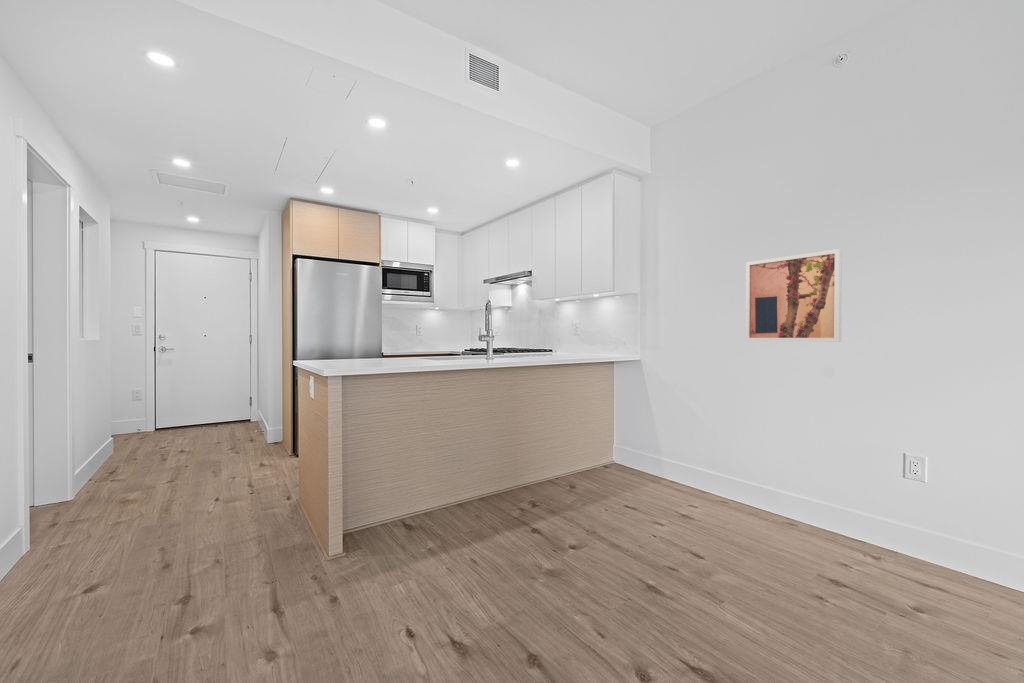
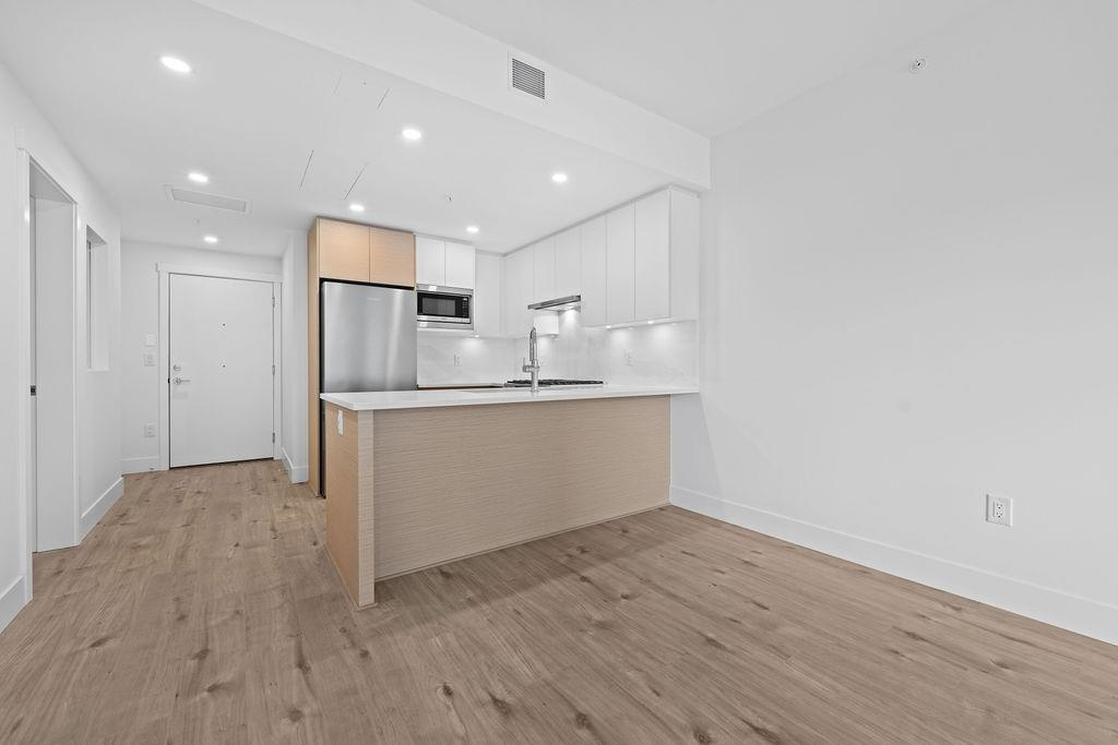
- wall art (790, 298)
